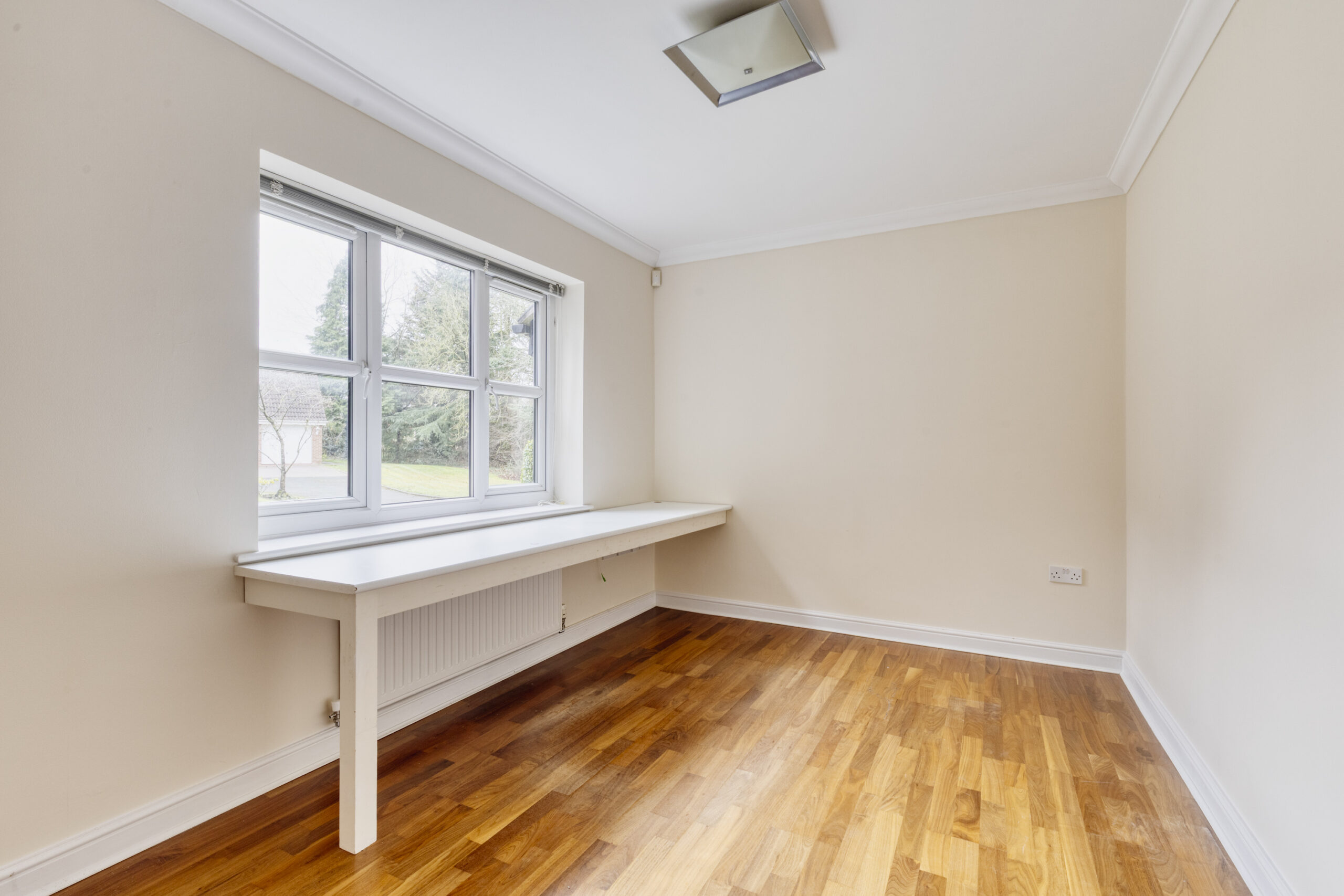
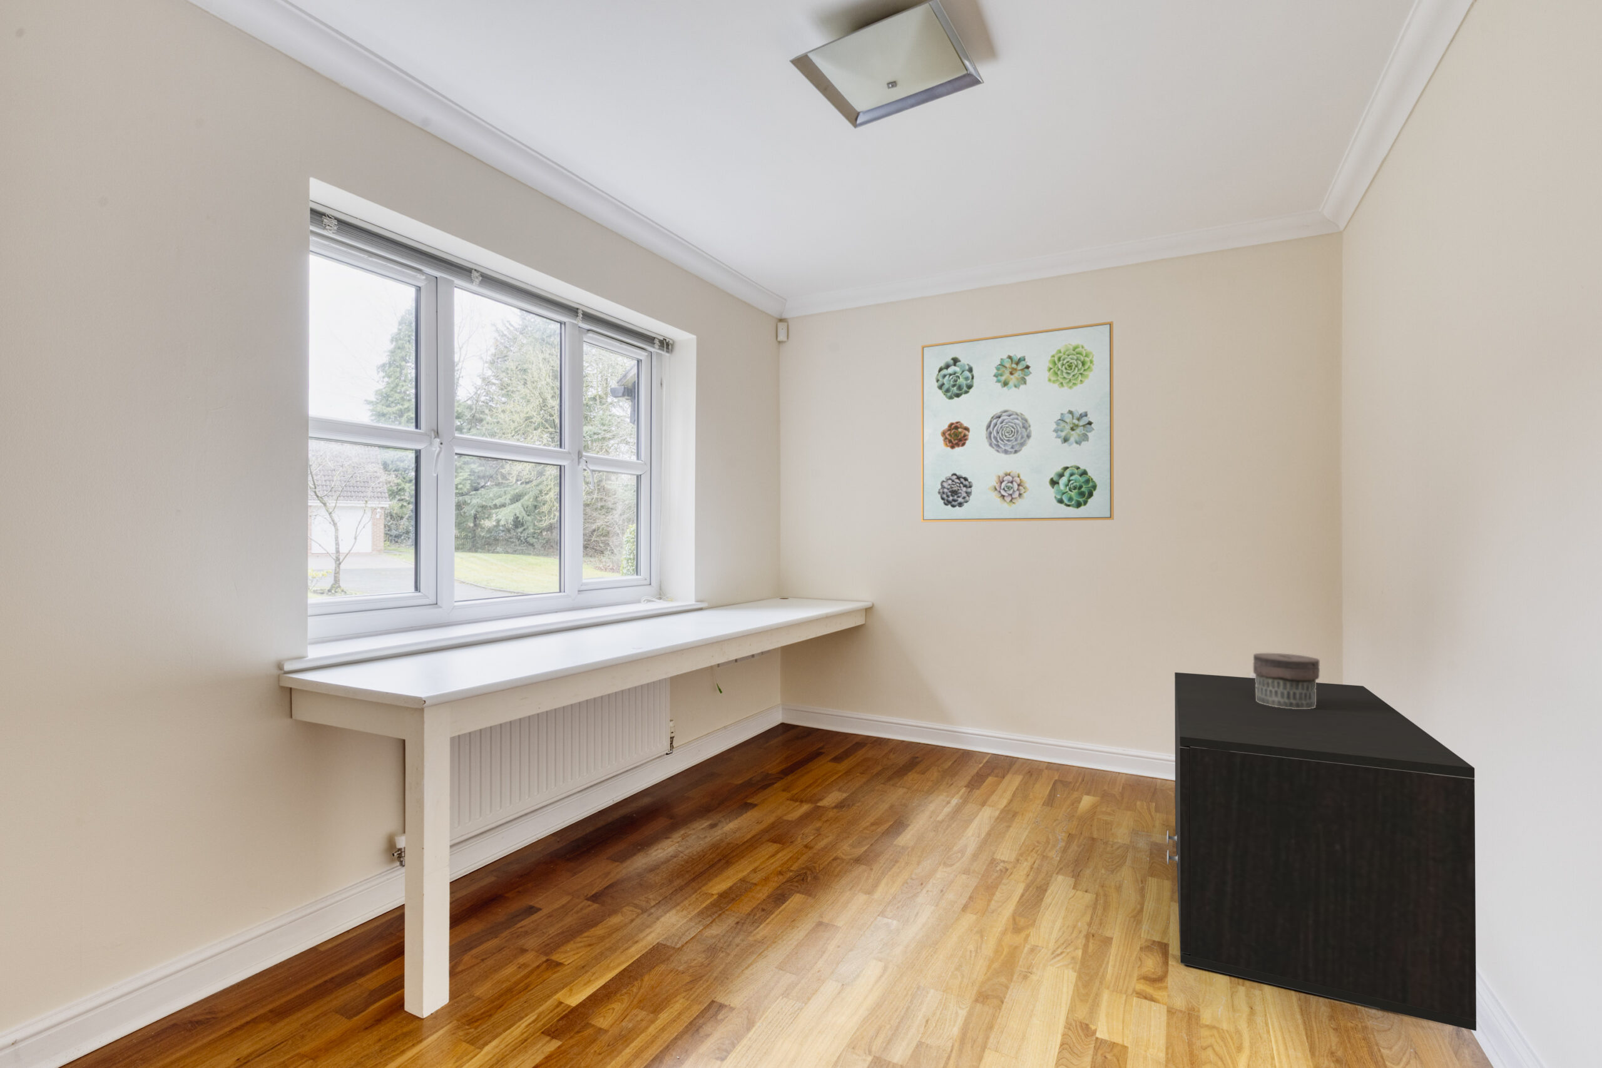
+ storage cabinet (1279, 802)
+ wall art (1011, 428)
+ decorative box (1286, 679)
